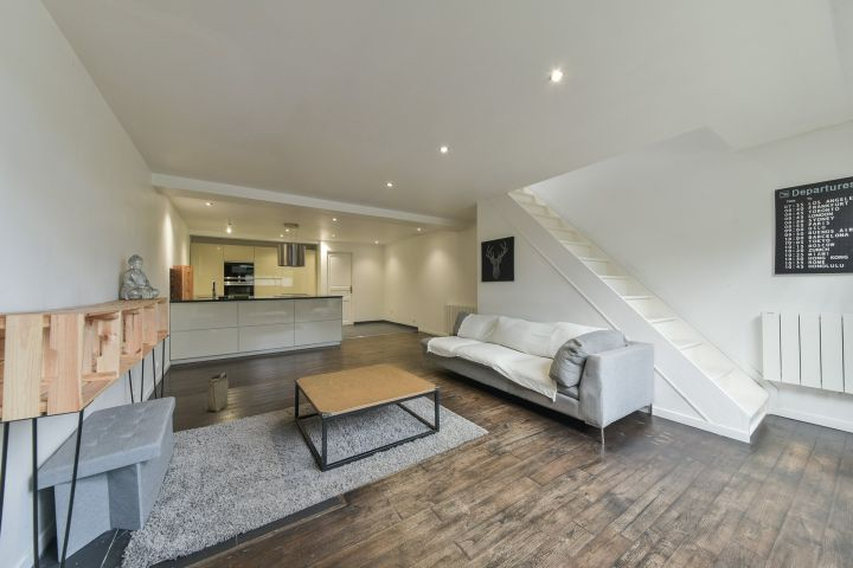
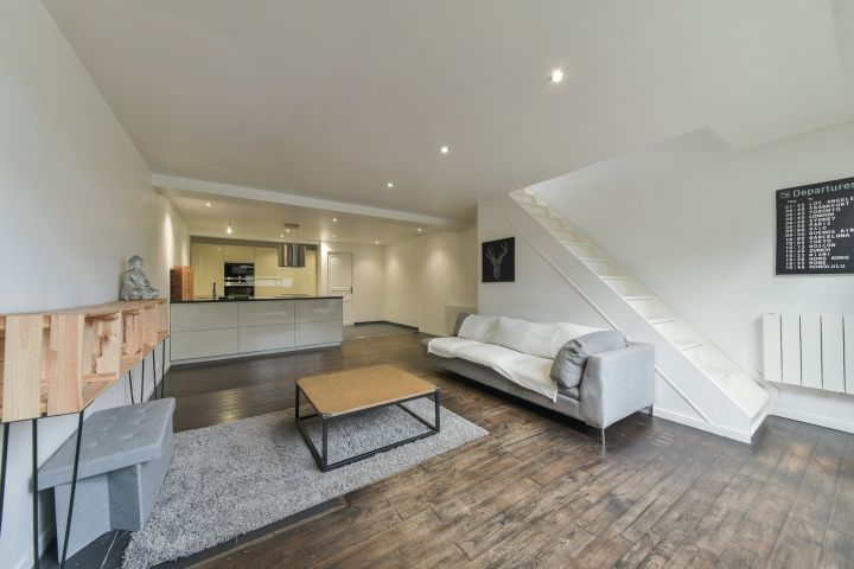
- basket (216, 392)
